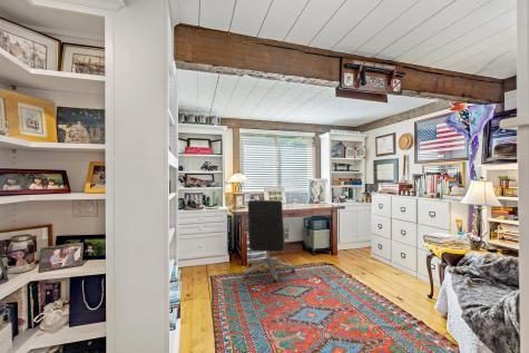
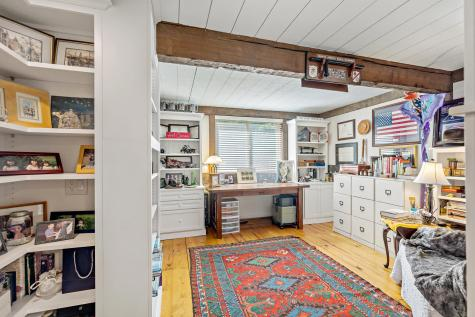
- office chair (270, 235)
